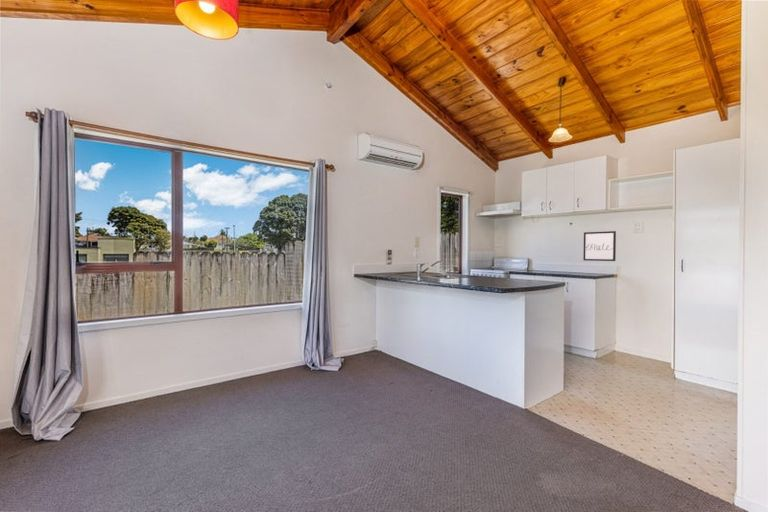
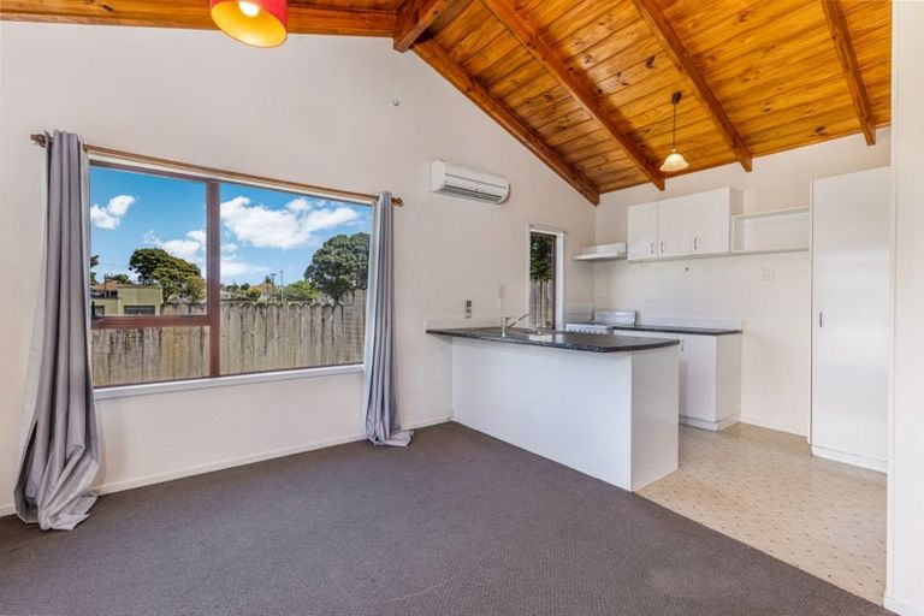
- wall art (599, 246)
